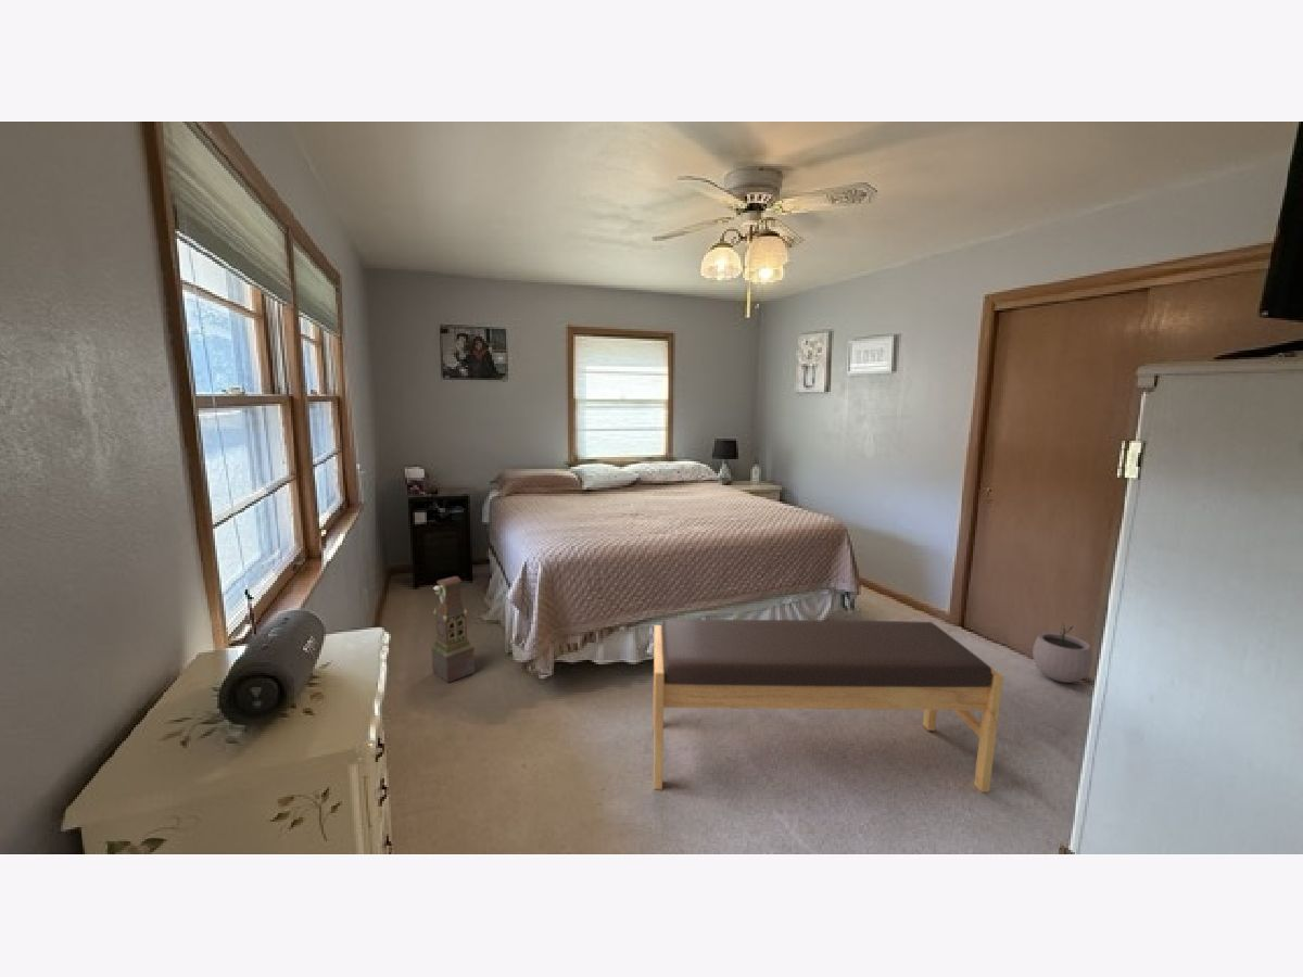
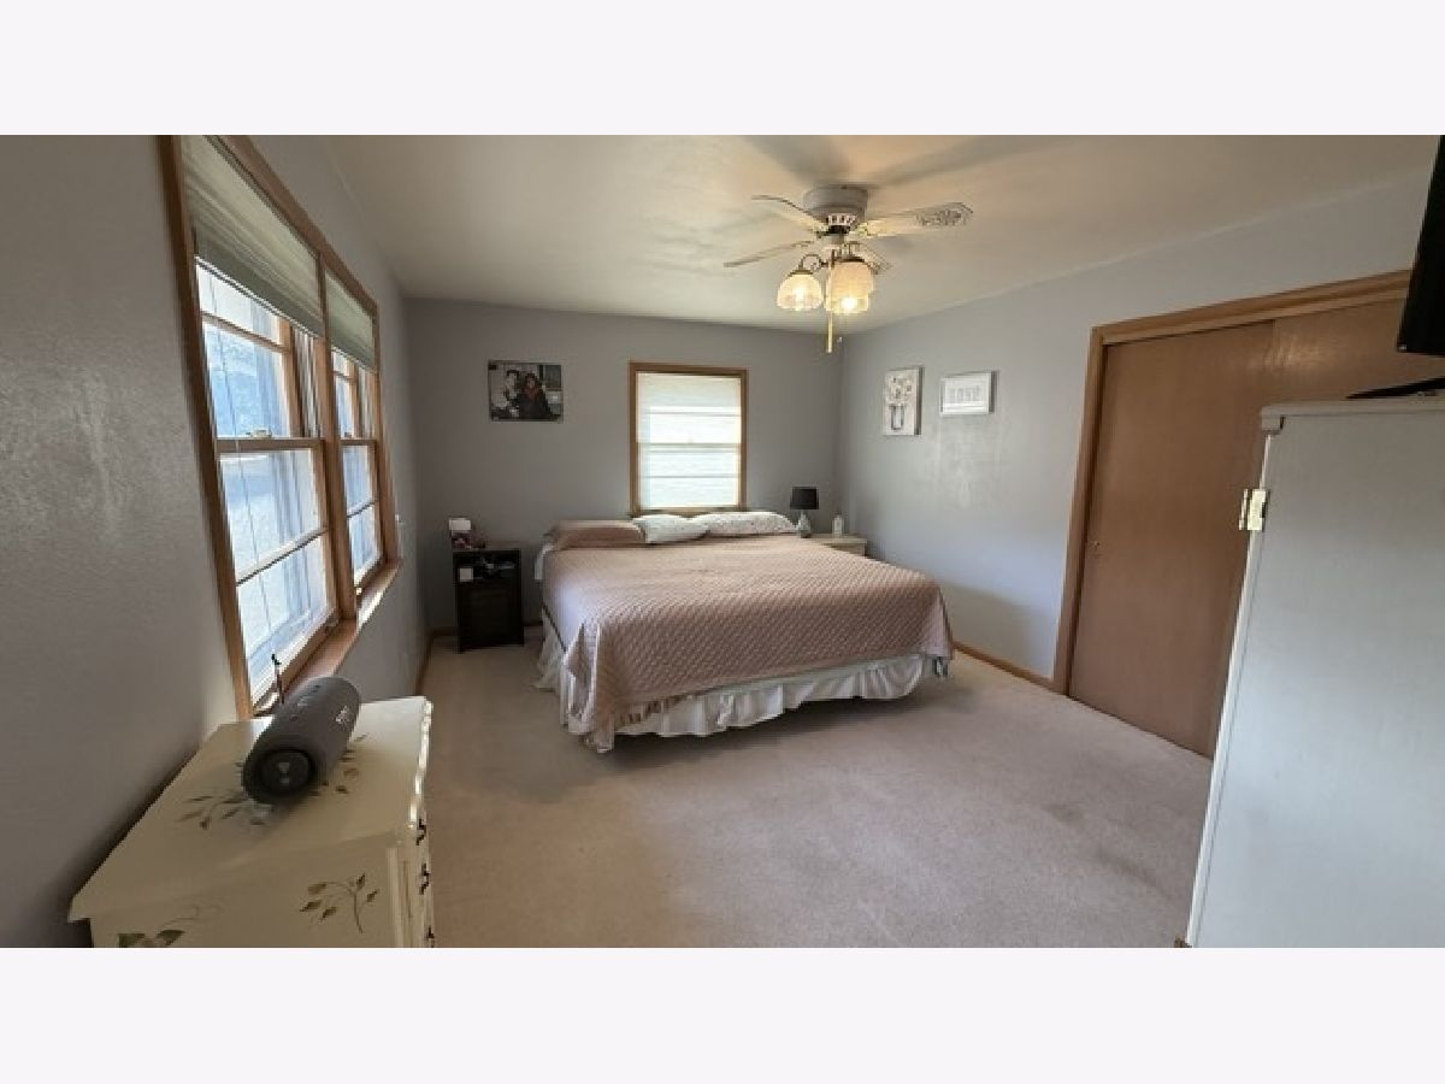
- plant pot (1062, 650)
- bench (808, 697)
- clock tower (451, 626)
